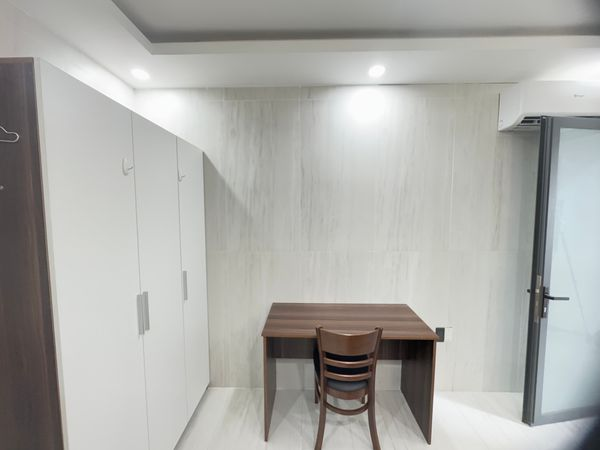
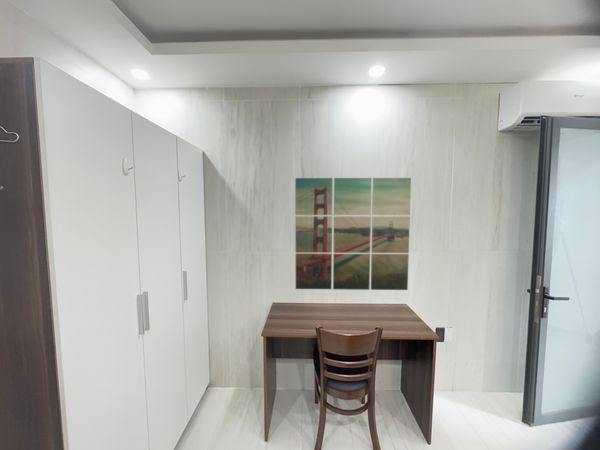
+ wall art (351, 234)
